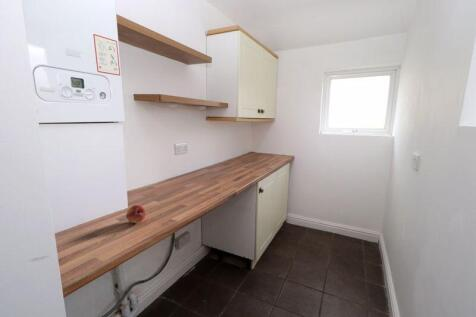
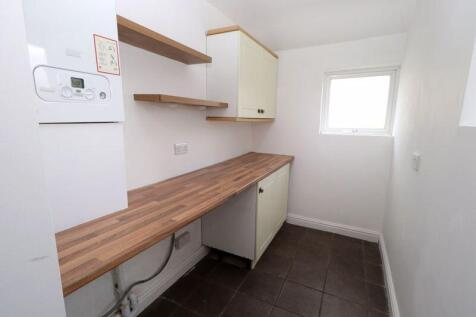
- fruit (135, 213)
